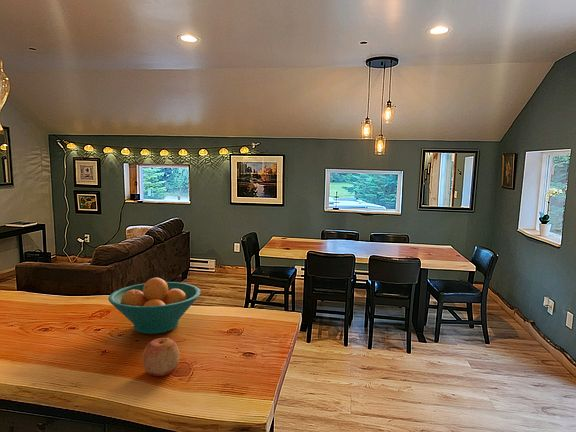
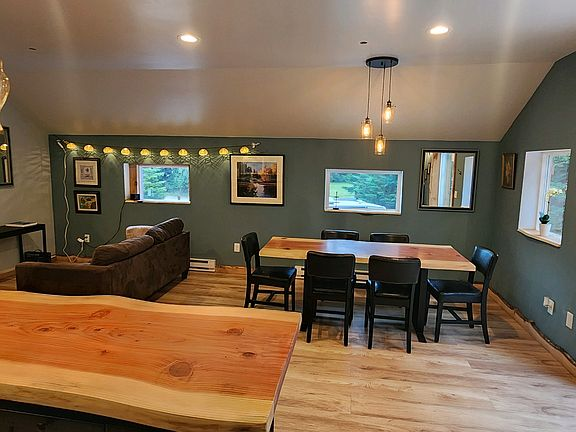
- fruit bowl (156, 302)
- apple (161, 356)
